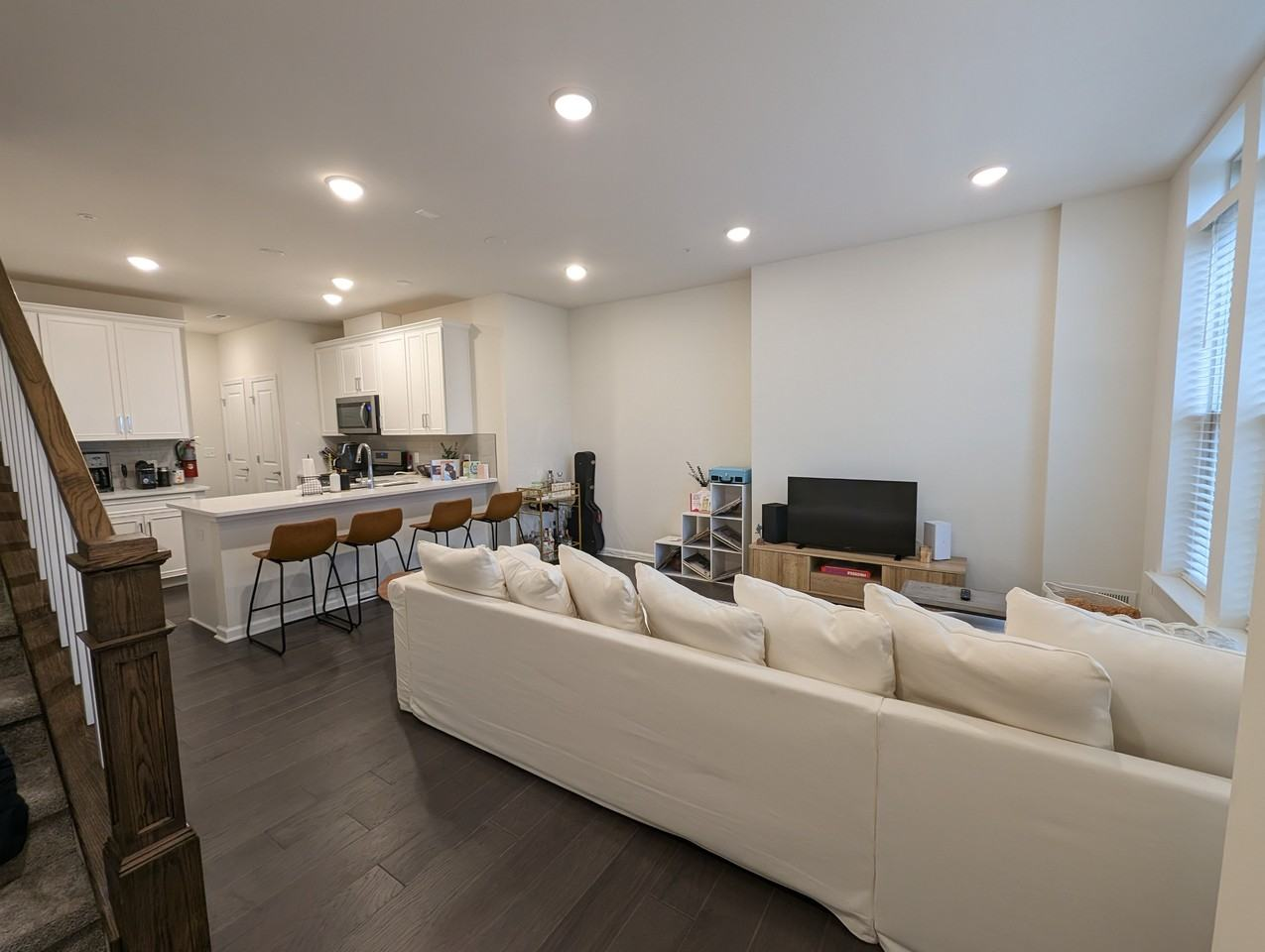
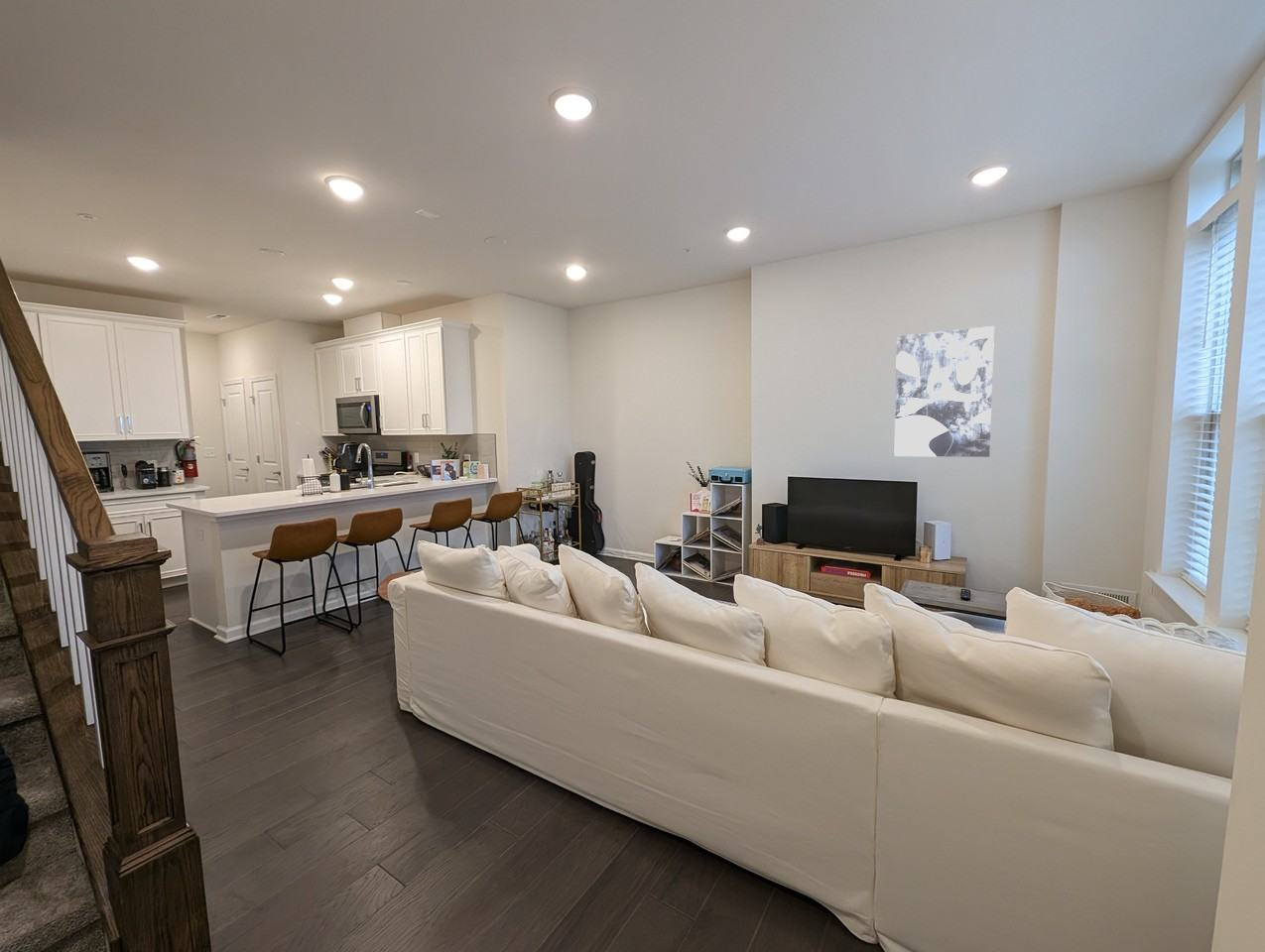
+ wall art (942, 395)
